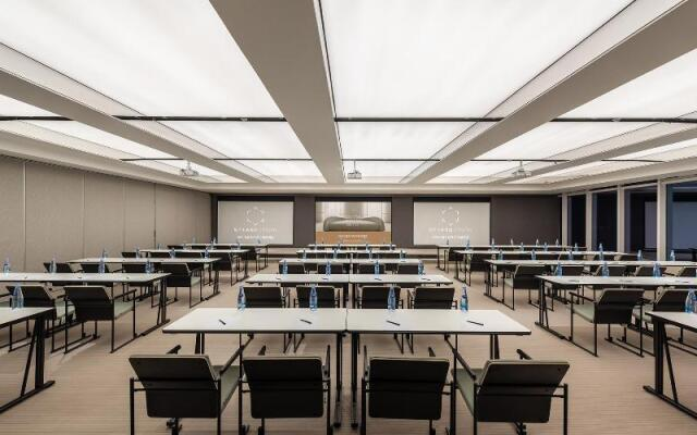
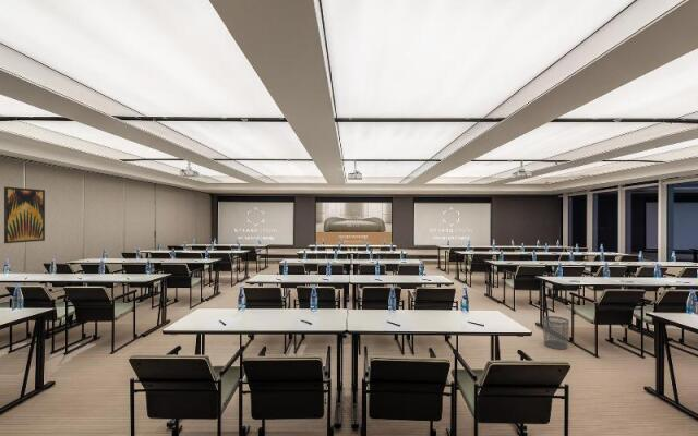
+ wall art (25, 215)
+ waste bin (555, 331)
